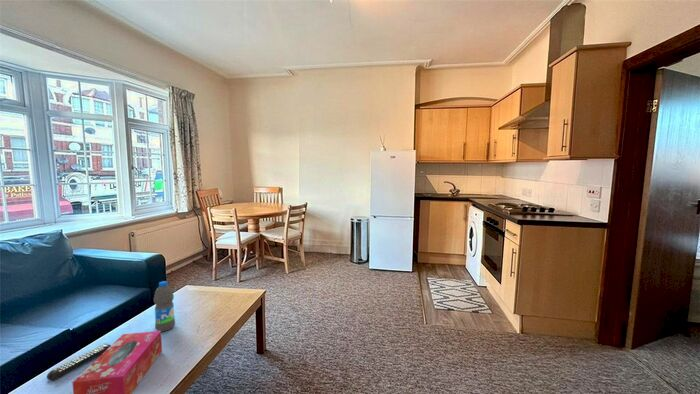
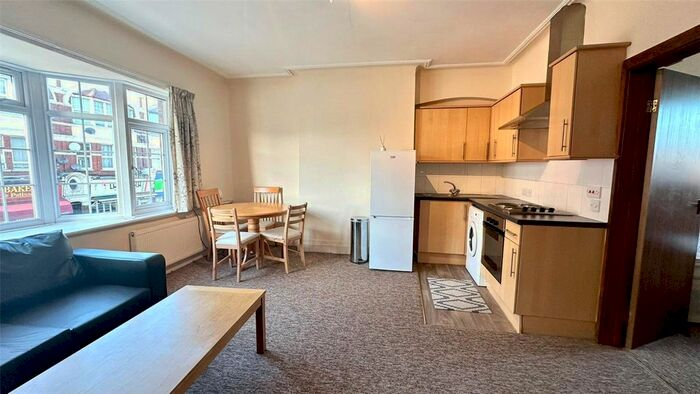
- tissue box (123, 364)
- remote control (83, 359)
- water bottle (164, 305)
